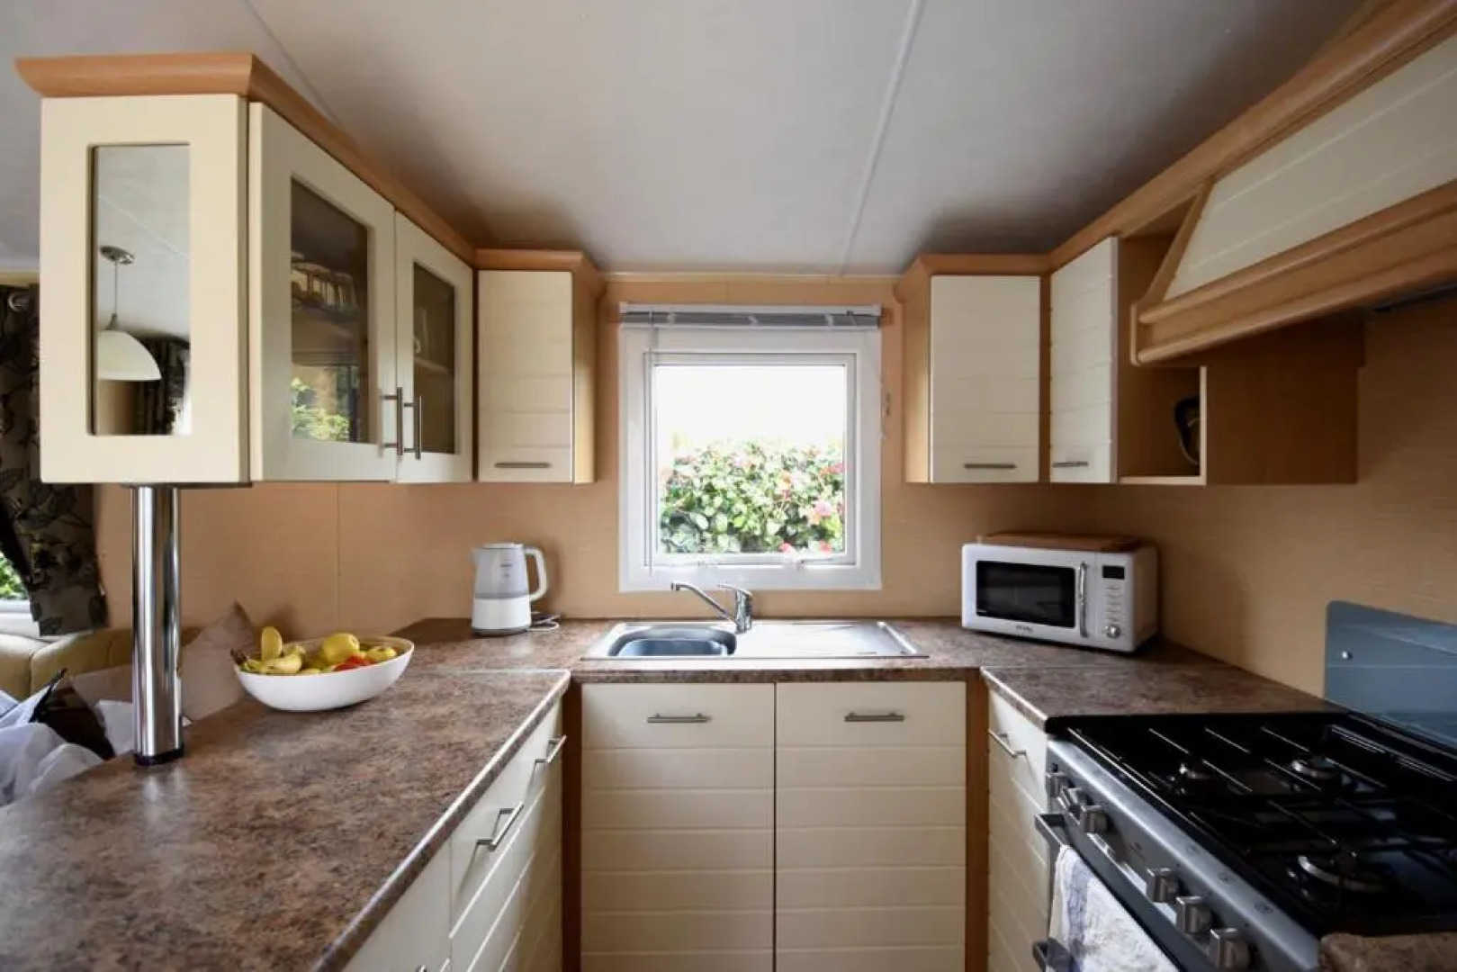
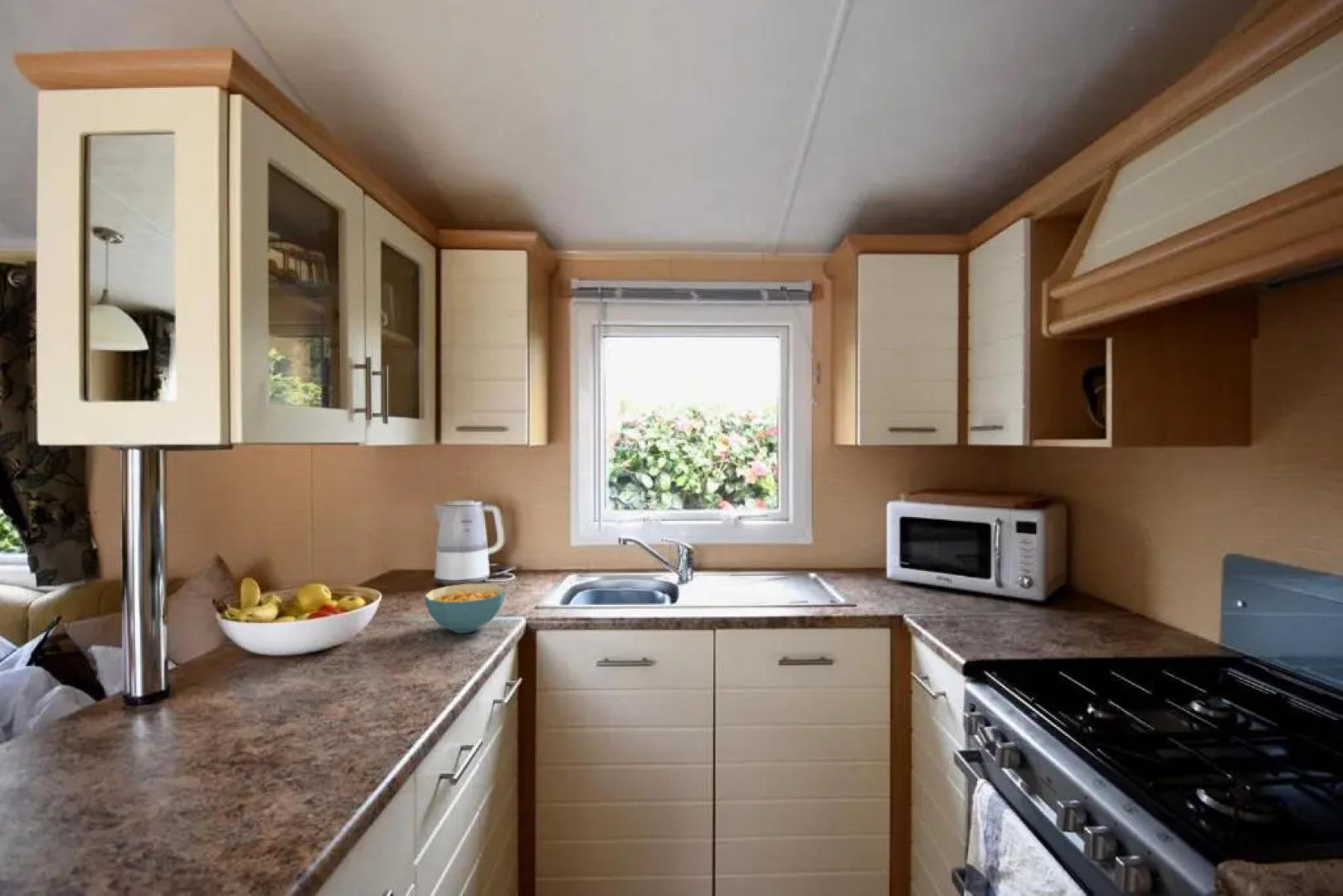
+ cereal bowl (465, 611)
